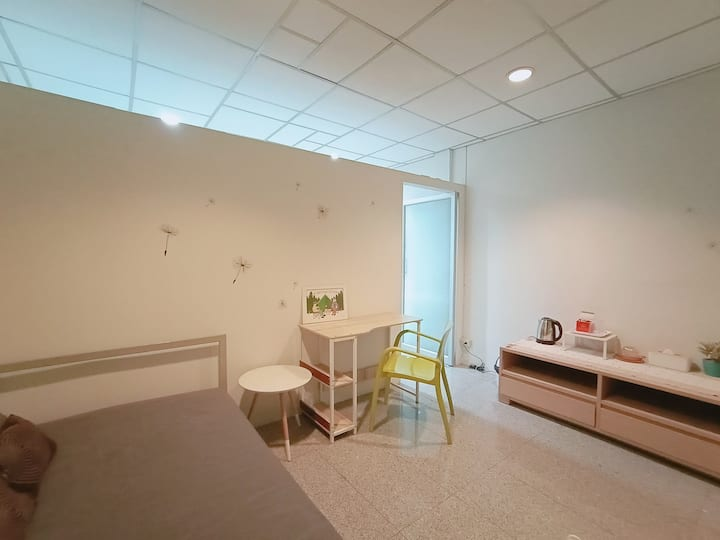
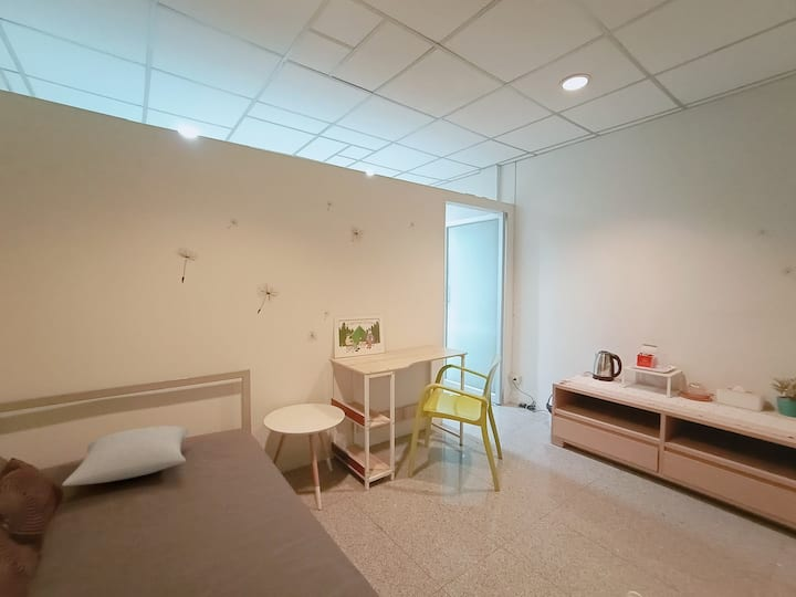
+ pillow (135, 452)
